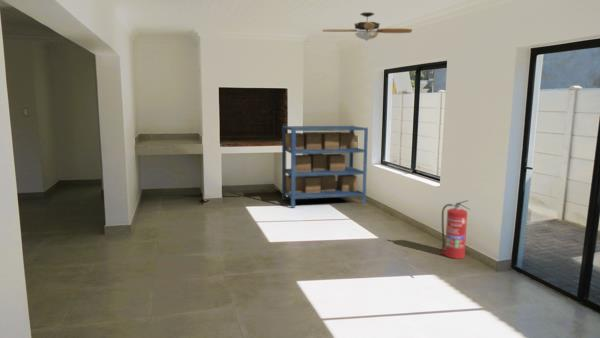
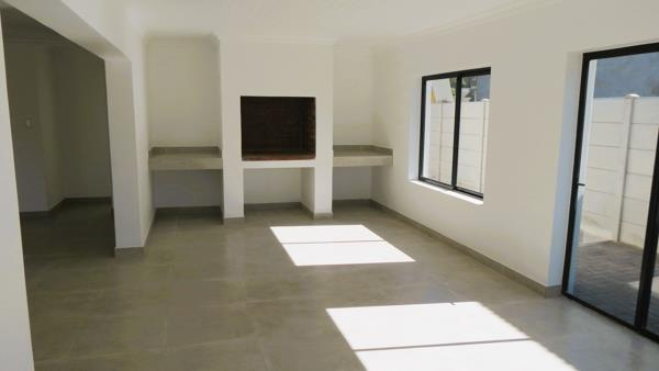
- ceiling fan (366, 27)
- fire extinguisher (455, 227)
- shelving unit (323, 164)
